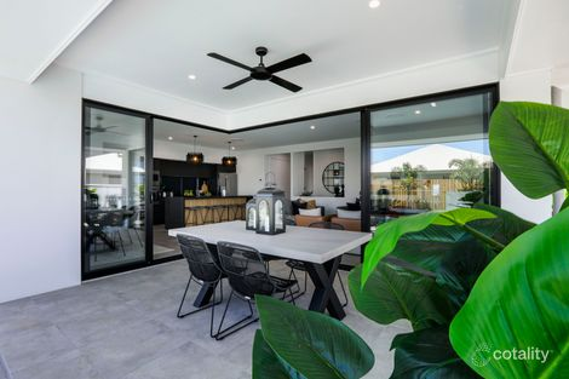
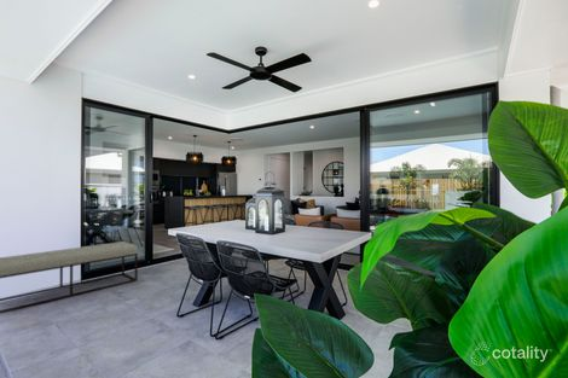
+ bench (62, 272)
